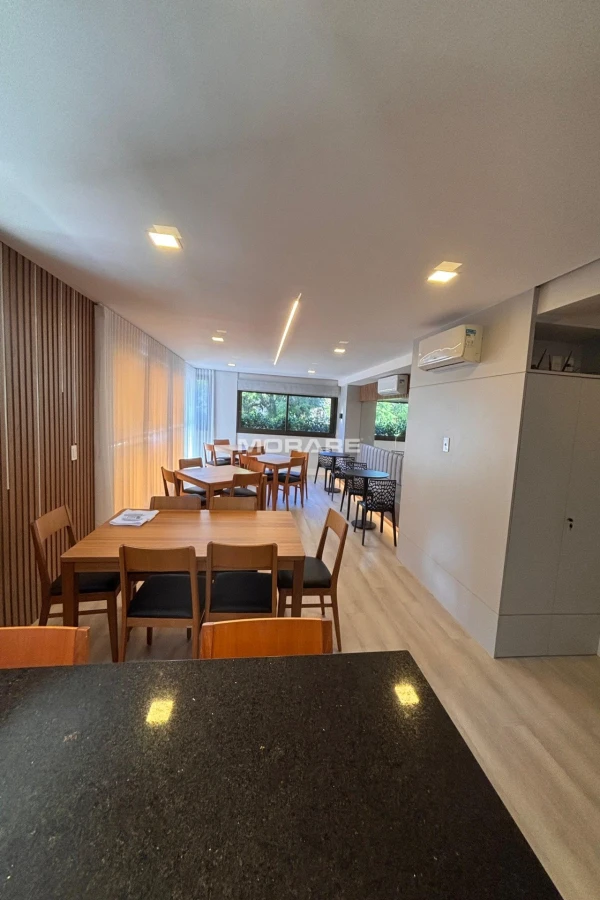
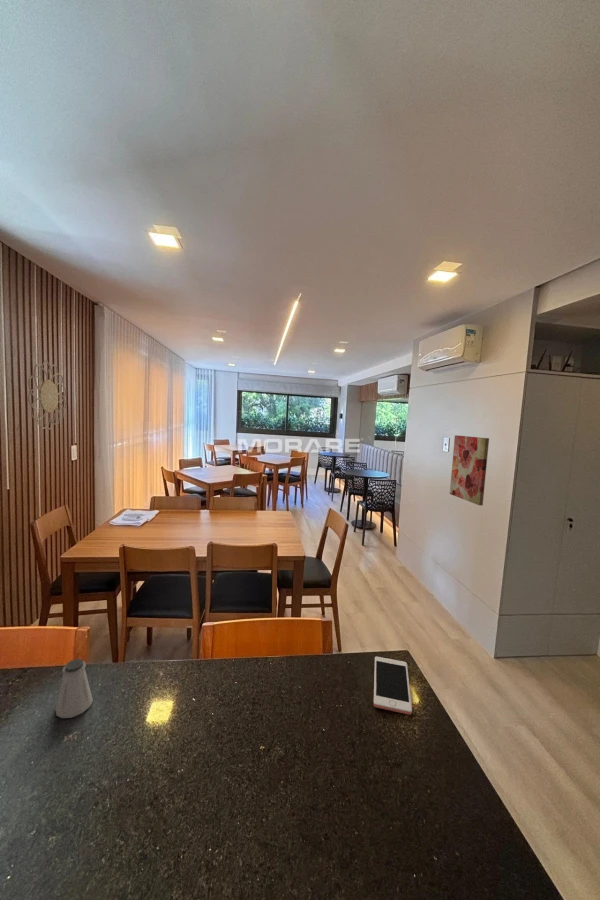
+ decorative wall piece (48, 395)
+ wall art (467, 468)
+ saltshaker (74, 684)
+ cell phone (391, 682)
